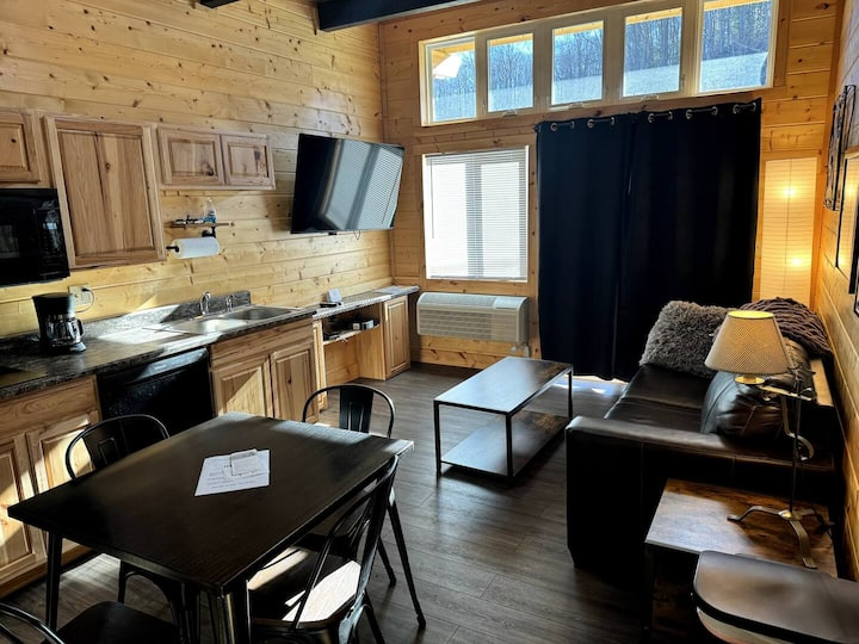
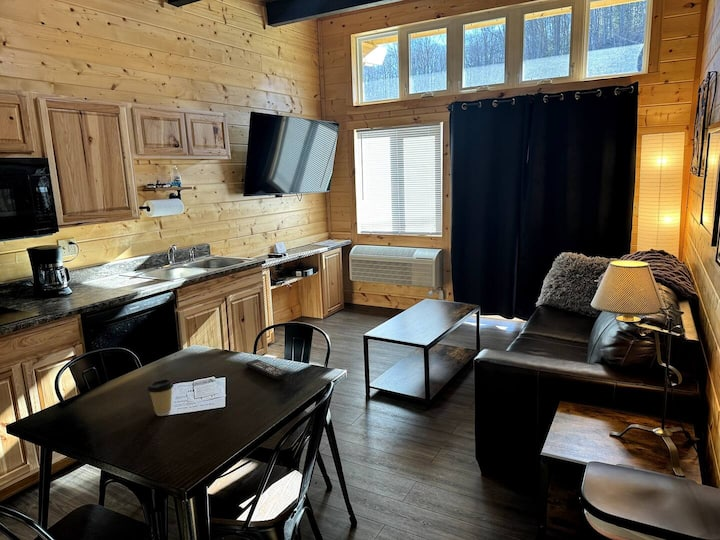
+ remote control (266, 369)
+ coffee cup (161, 397)
